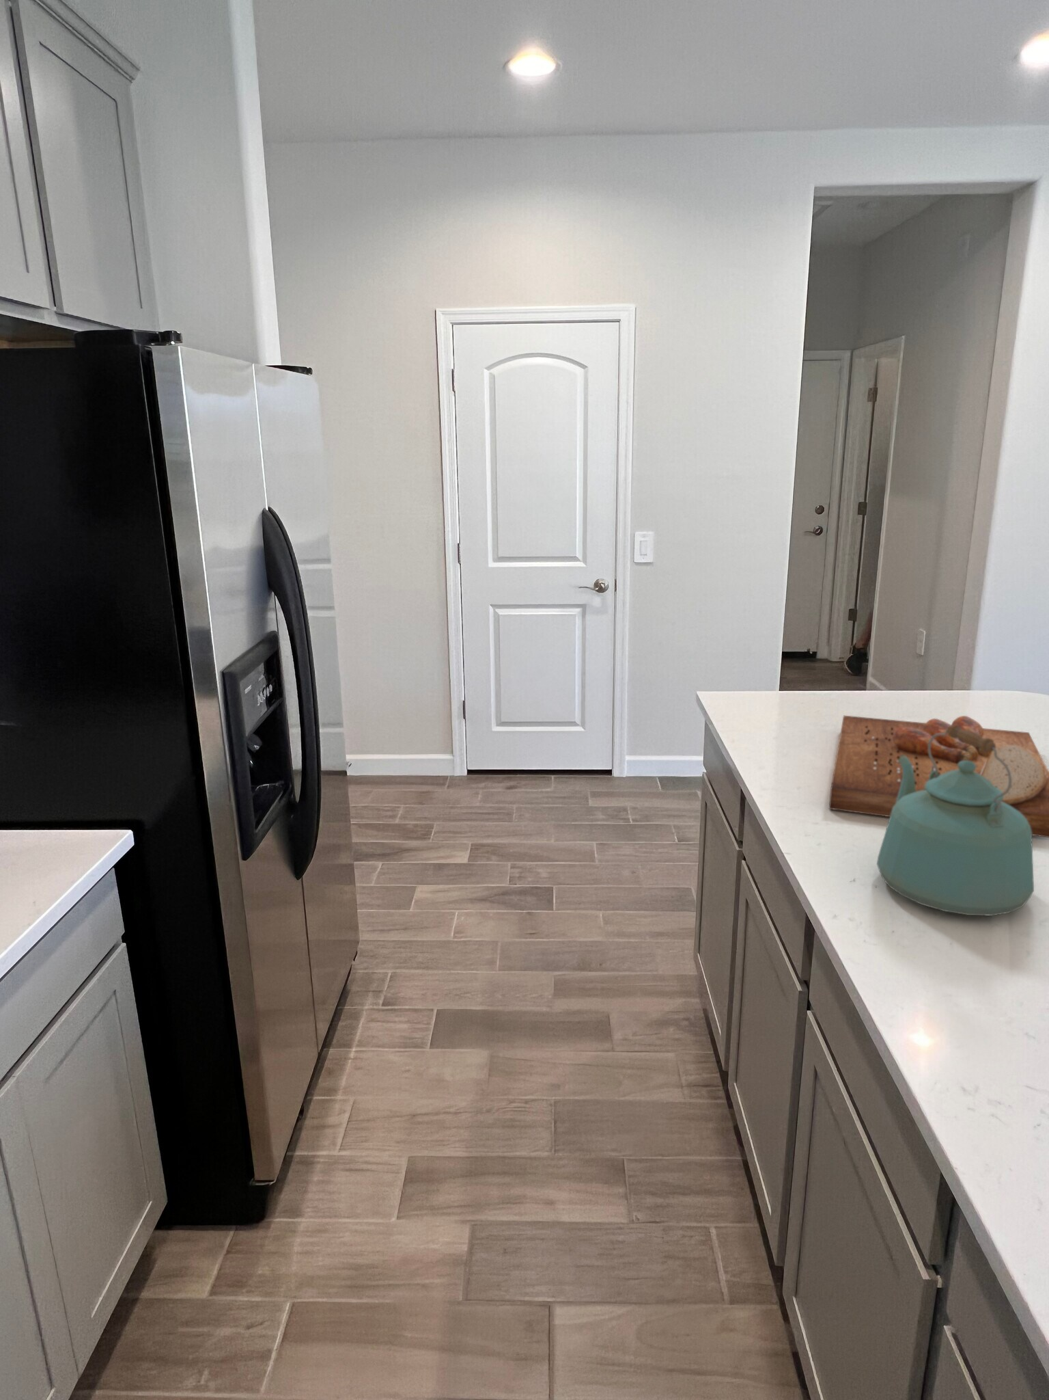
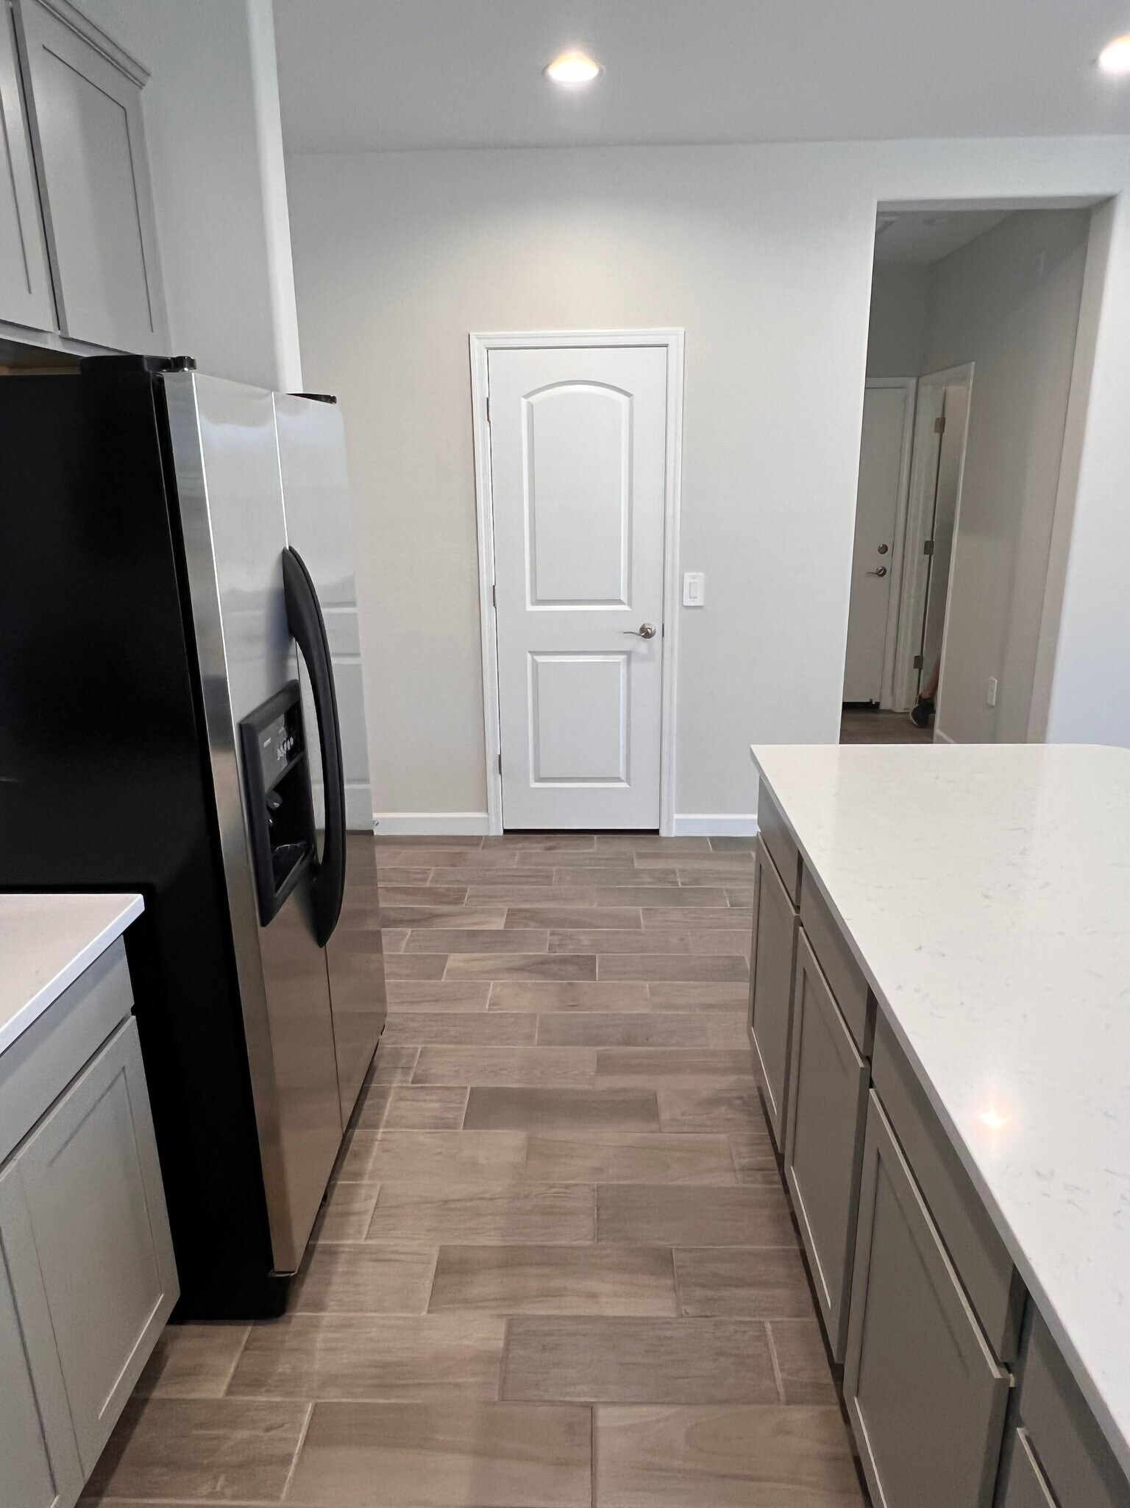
- cutting board (939, 754)
- kettle (951, 806)
